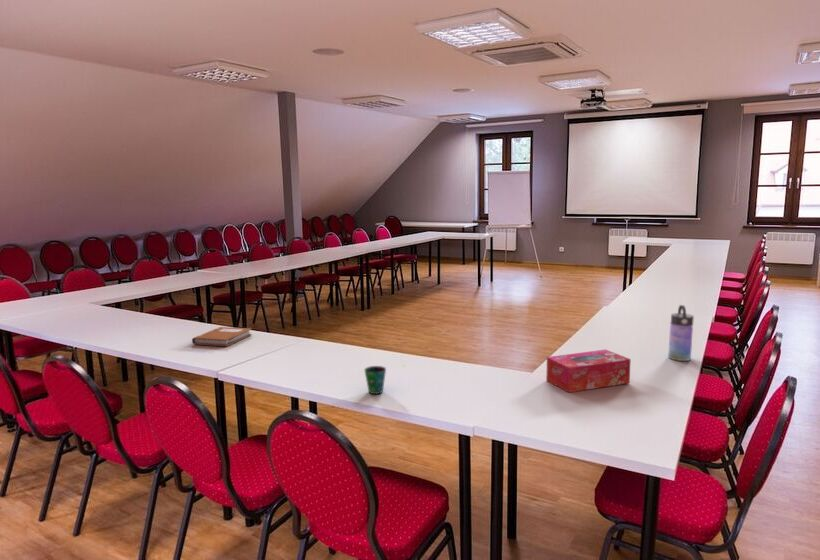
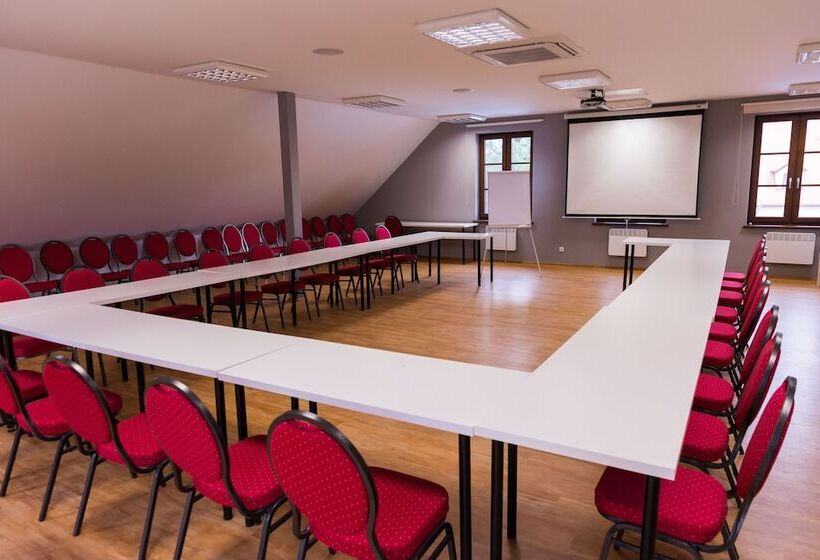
- notebook (223, 335)
- tissue box (587, 369)
- water bottle (681, 331)
- cup (376, 379)
